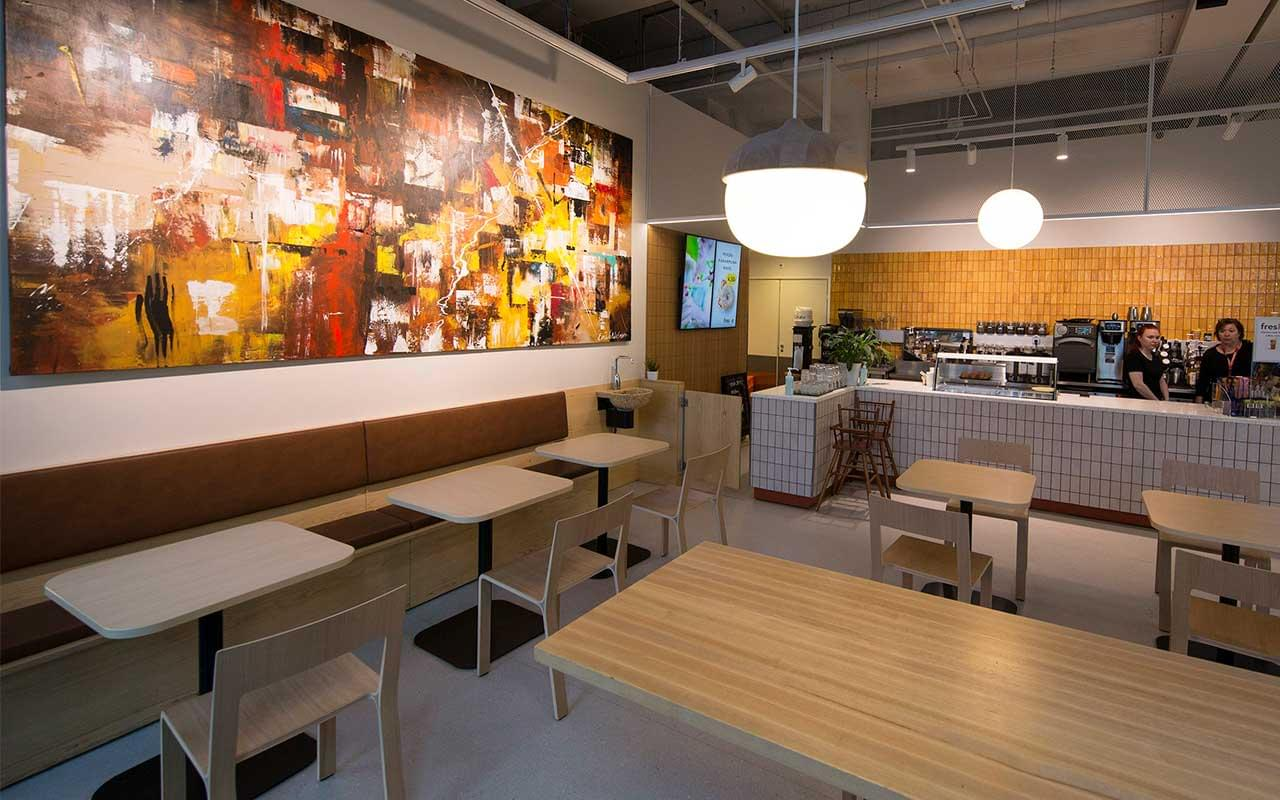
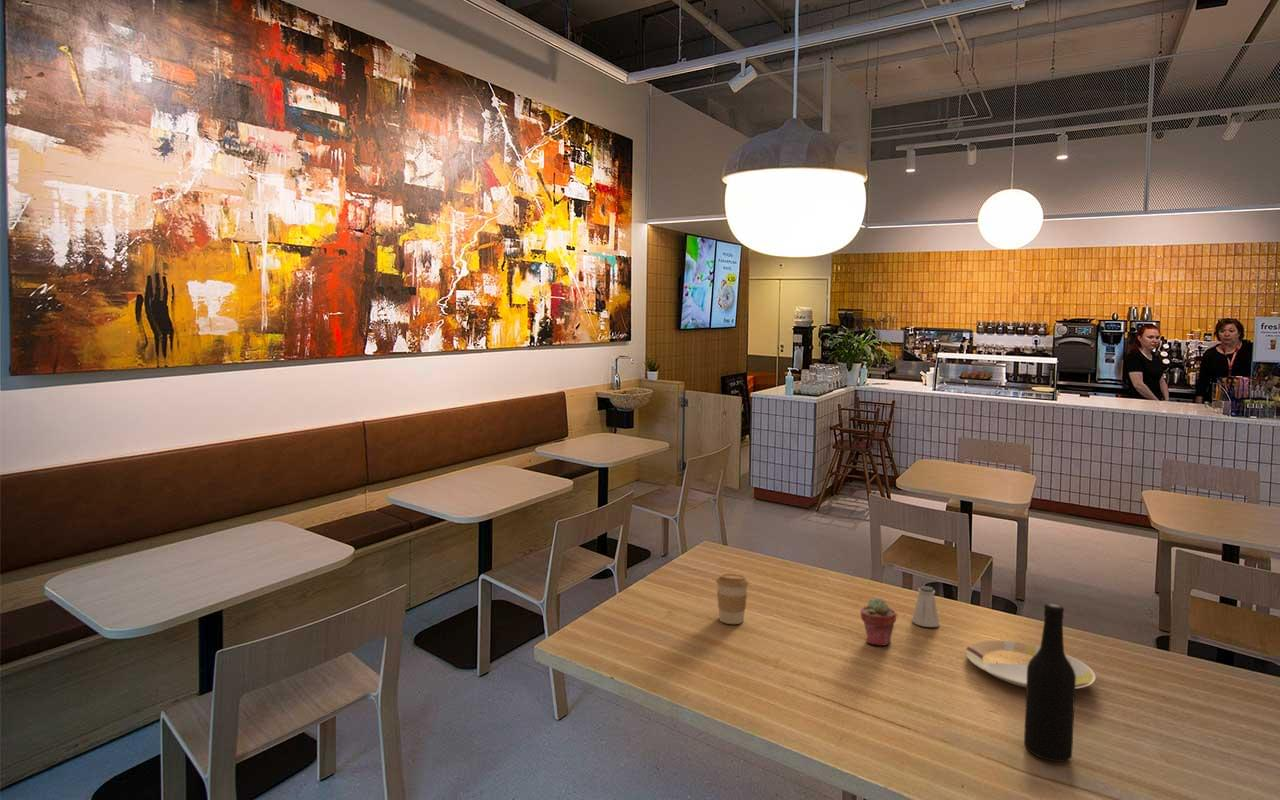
+ plate (1027, 666)
+ saltshaker (926, 605)
+ potted succulent (878, 619)
+ coffee cup (732, 597)
+ bottle (1050, 679)
